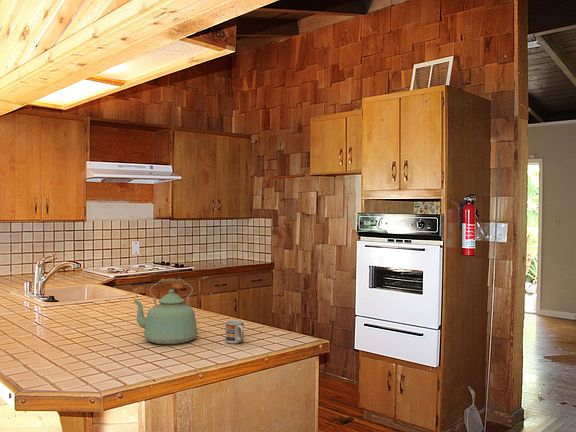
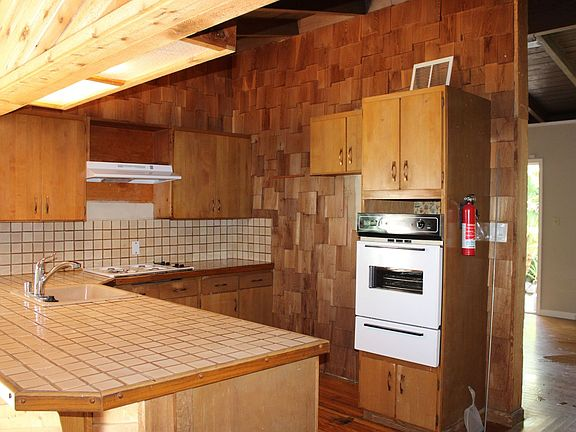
- cup (236, 332)
- kettle (165, 308)
